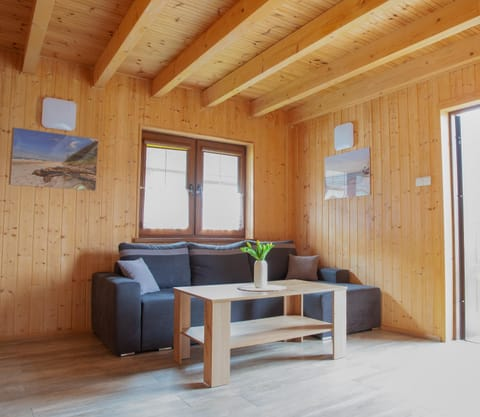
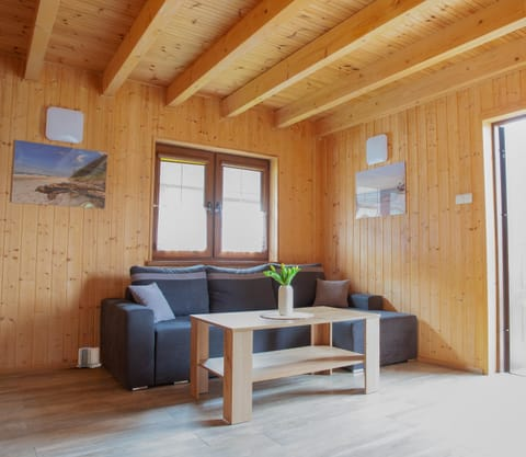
+ architectural model (89, 357)
